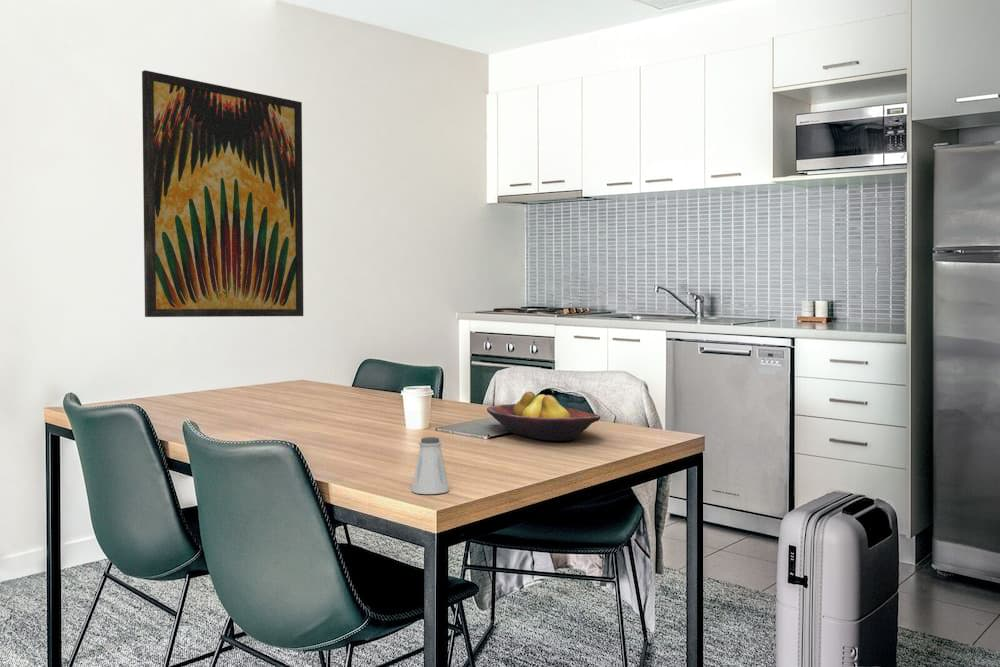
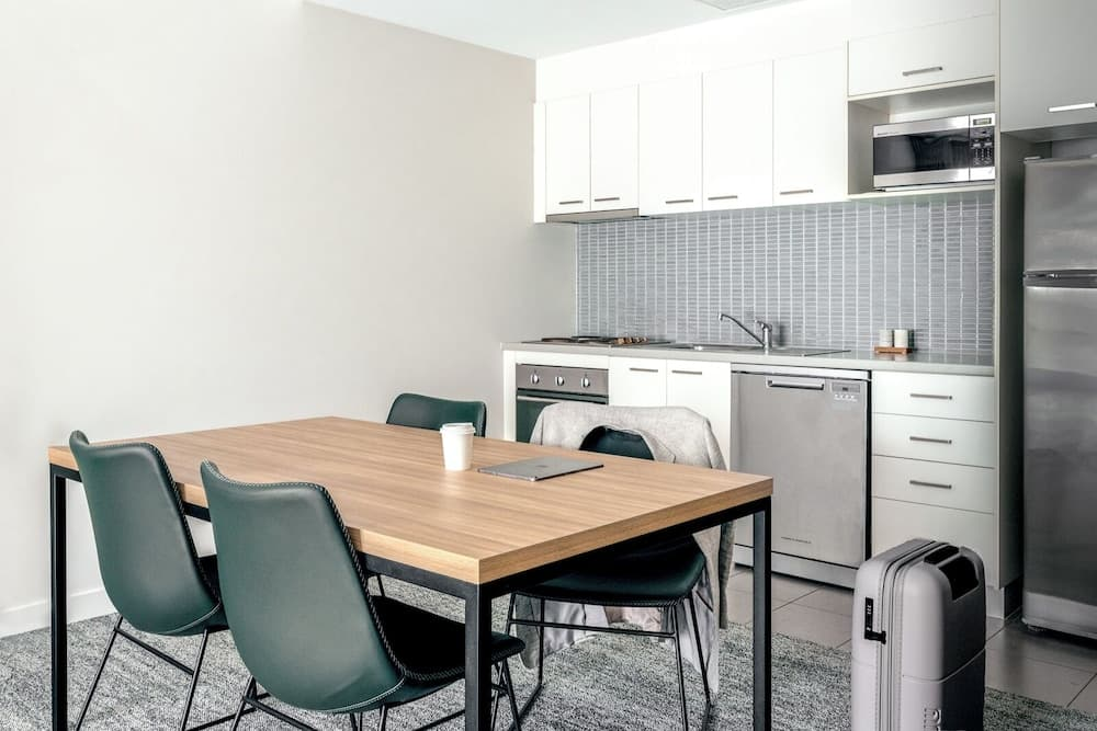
- saltshaker (430, 464)
- wall art (228, 202)
- fruit bowl (541, 413)
